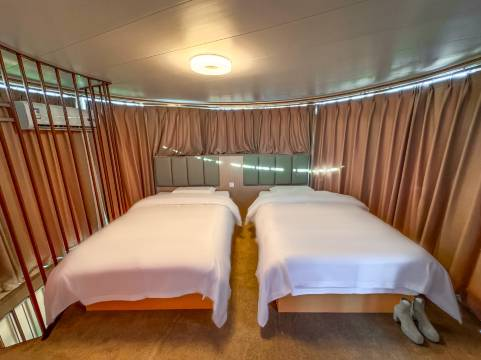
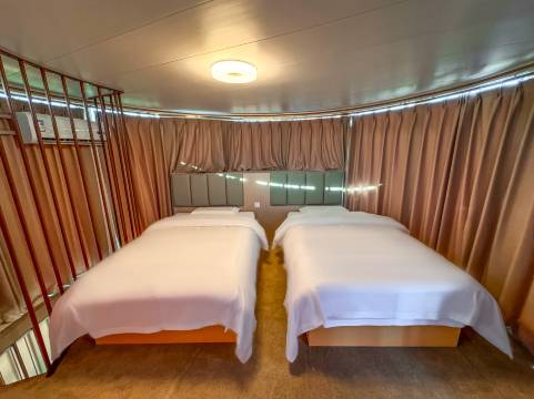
- boots (415, 316)
